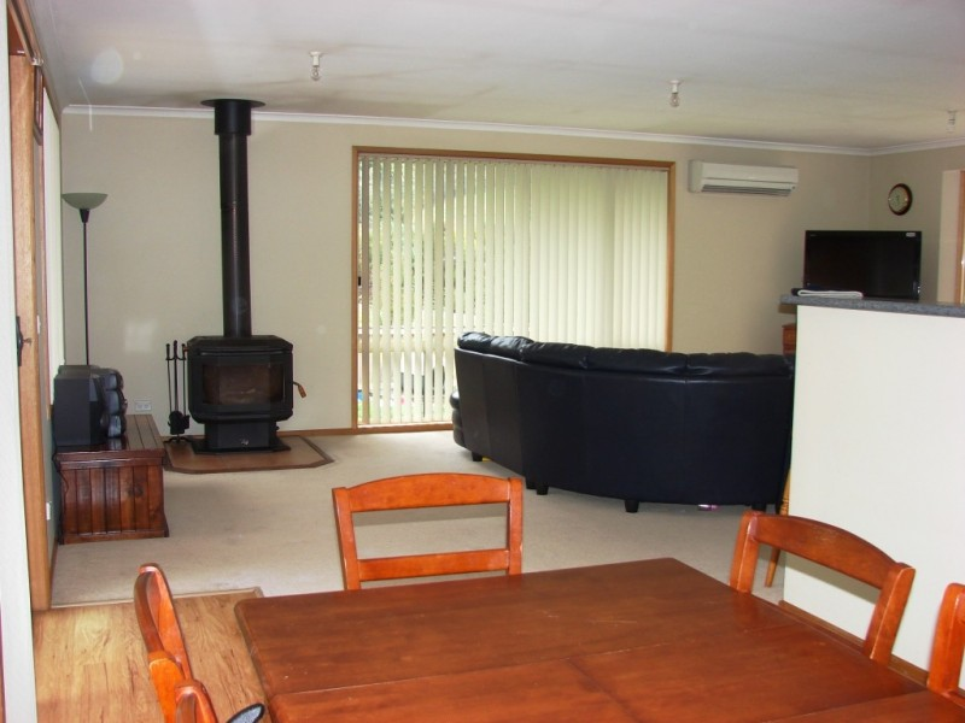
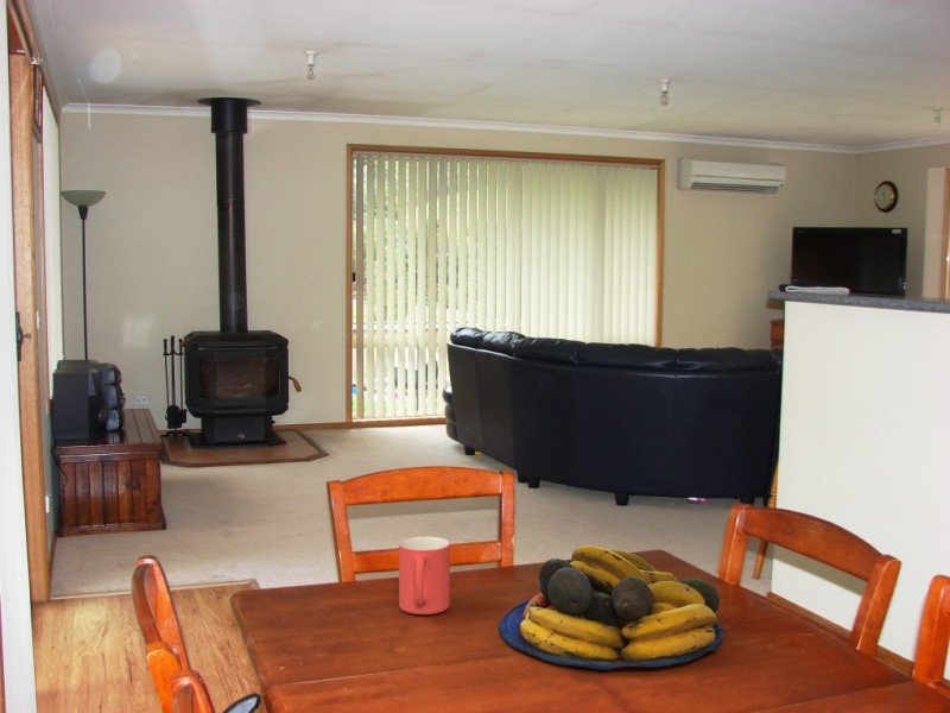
+ mug (423, 578)
+ fruit bowl (609, 591)
